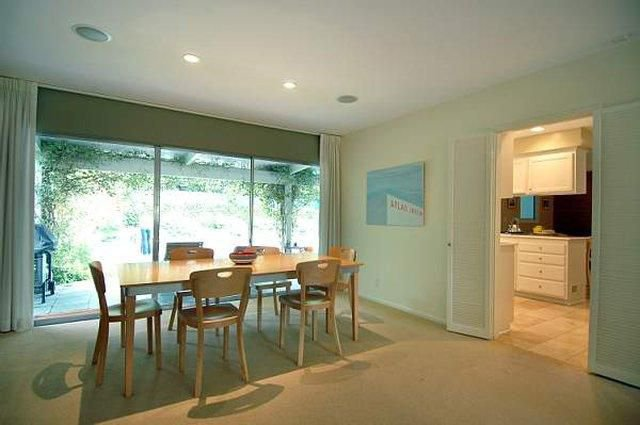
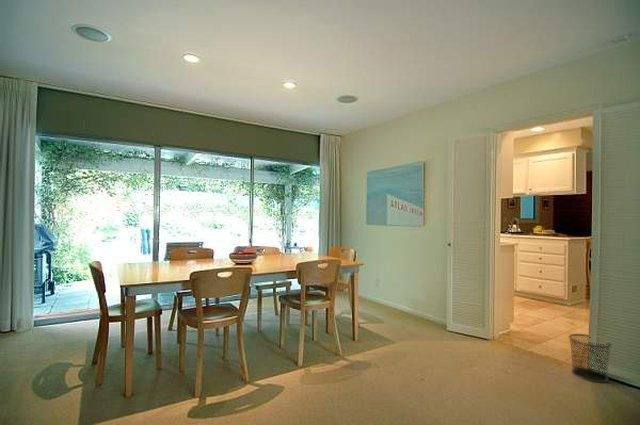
+ waste bin (589, 358)
